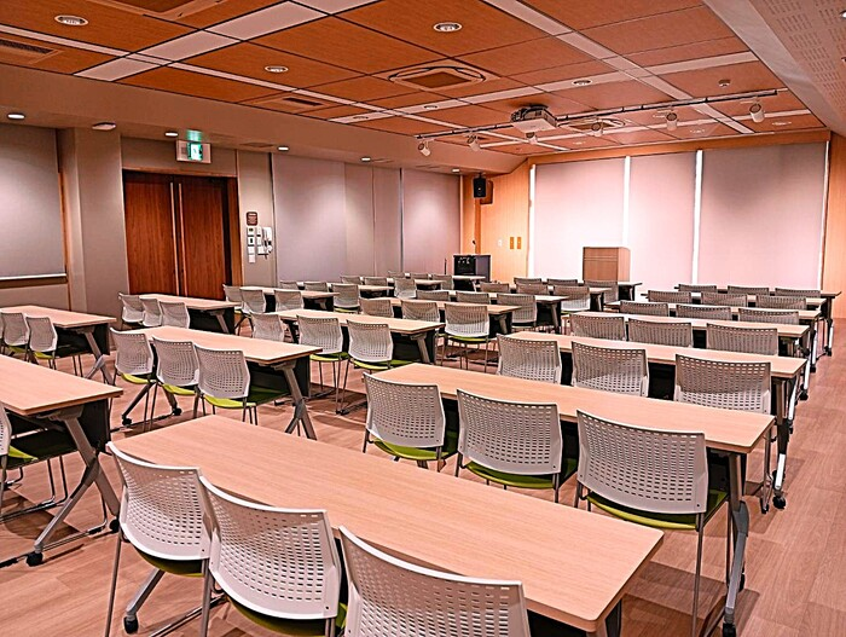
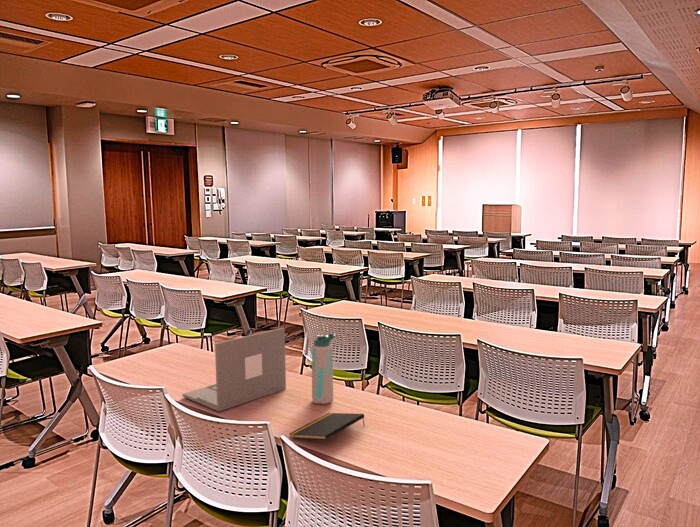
+ water bottle (324, 367)
+ laptop (234, 362)
+ notepad (327, 425)
